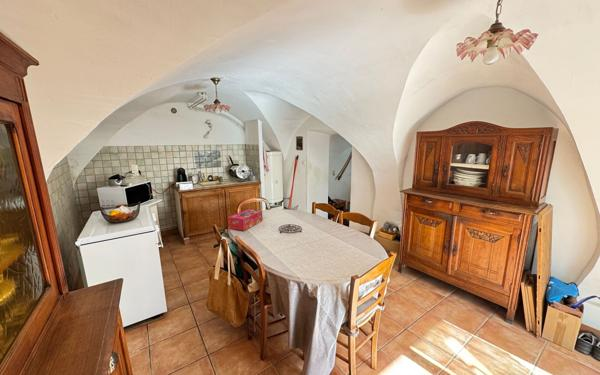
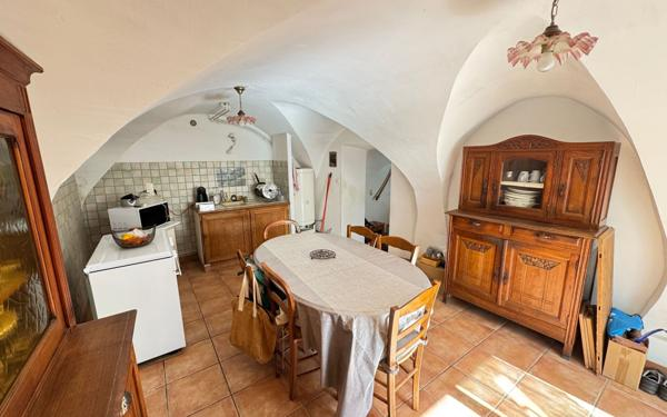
- tissue box (246, 219)
